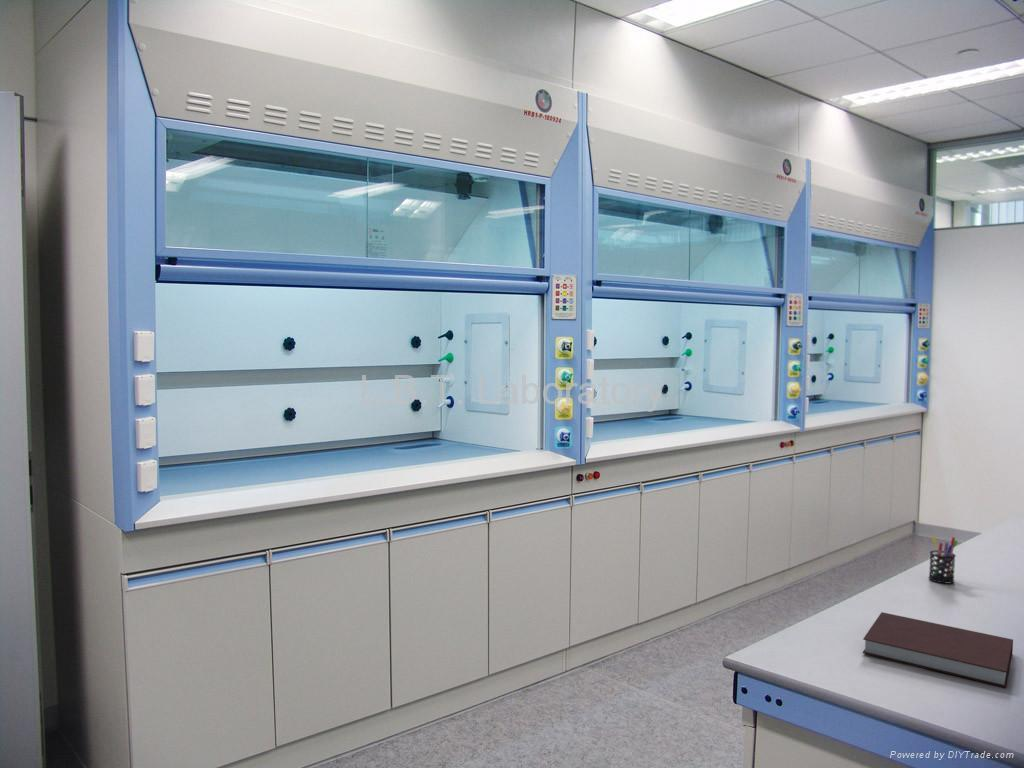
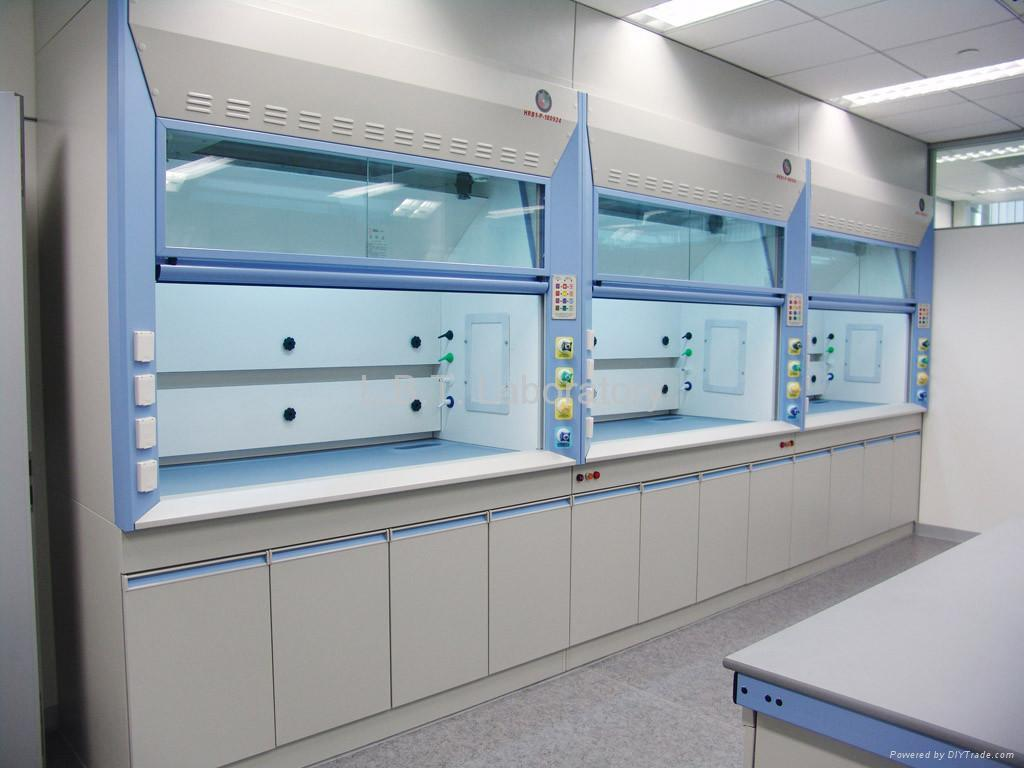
- pen holder (945, 557)
- notebook (937, 646)
